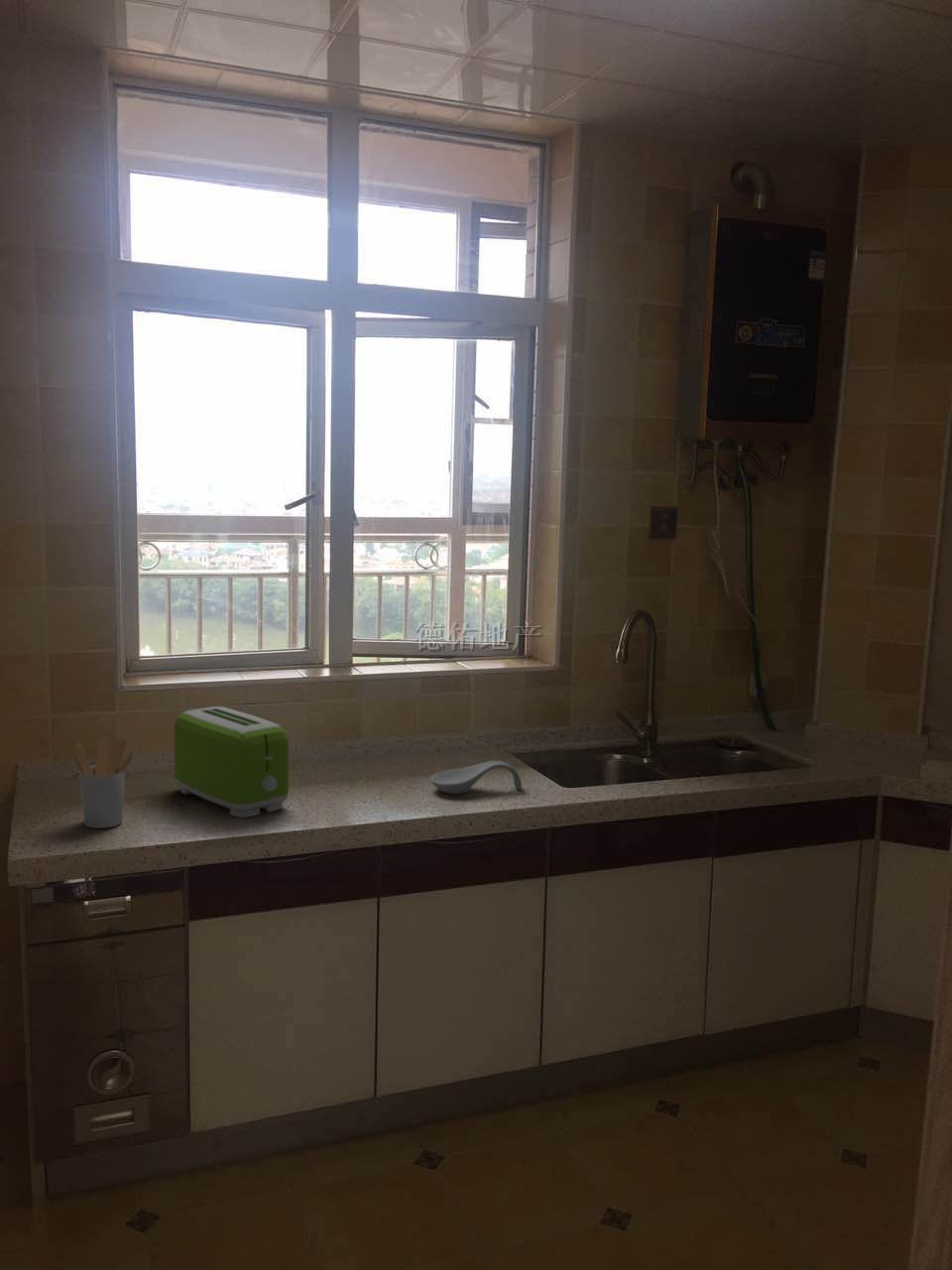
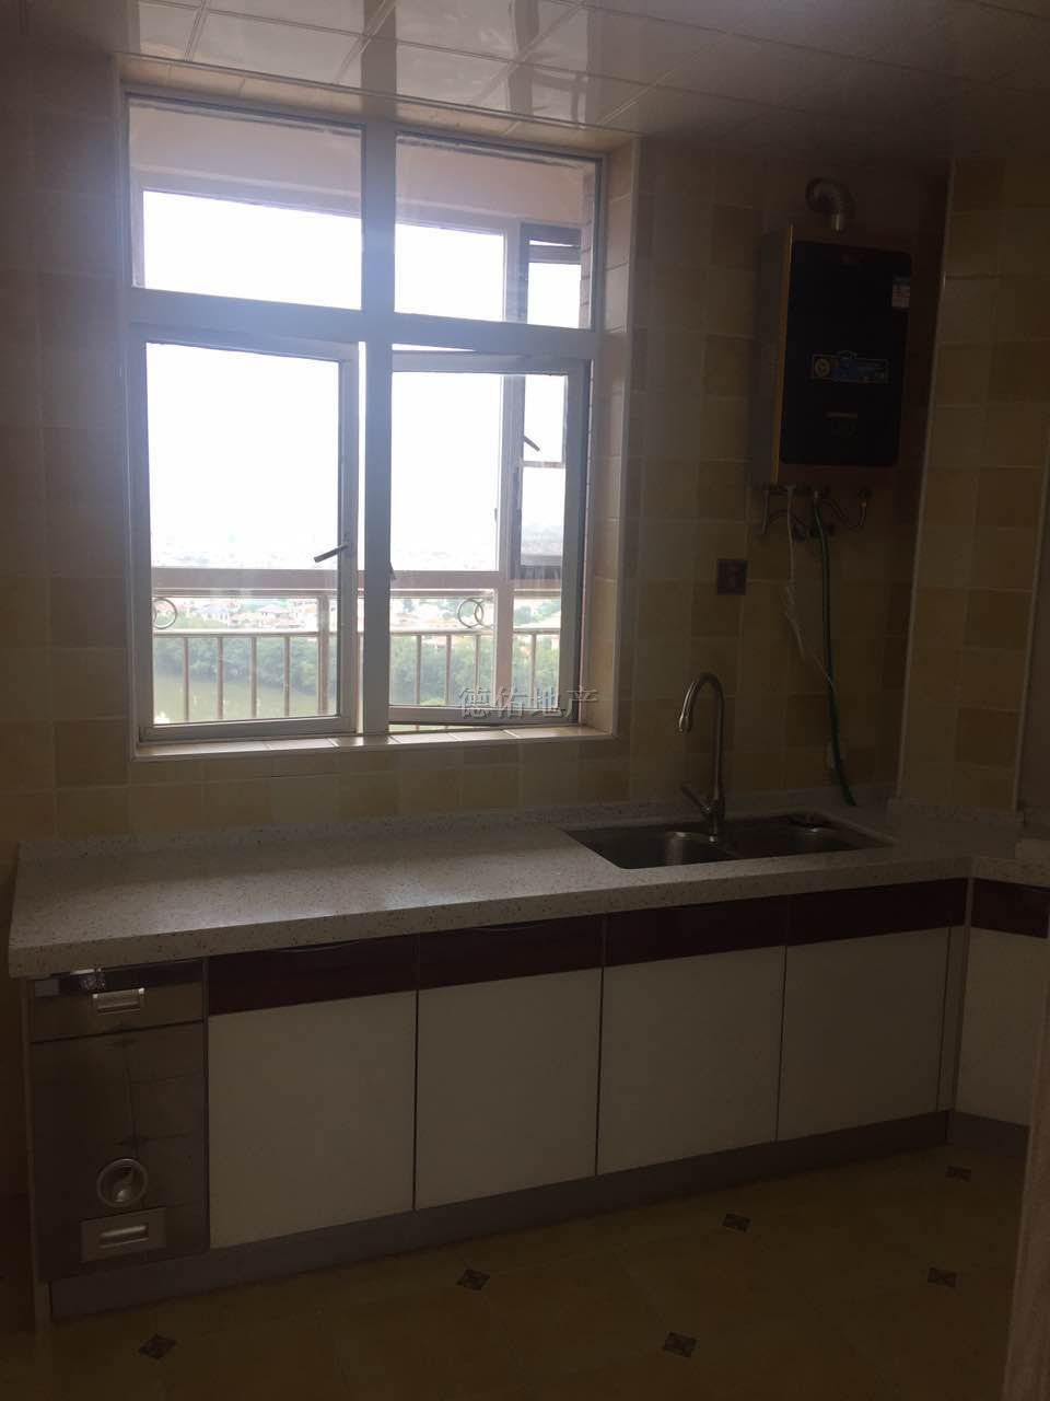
- spoon rest (475, 776)
- toaster (230, 758)
- utensil holder (105, 780)
